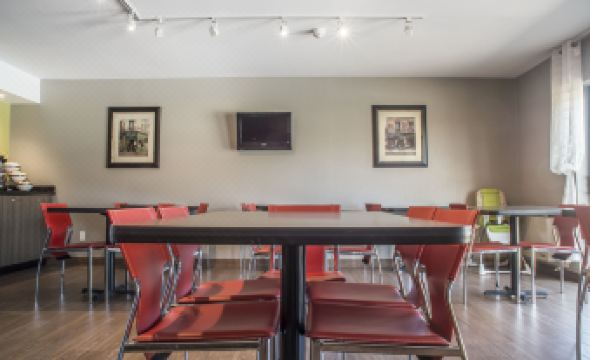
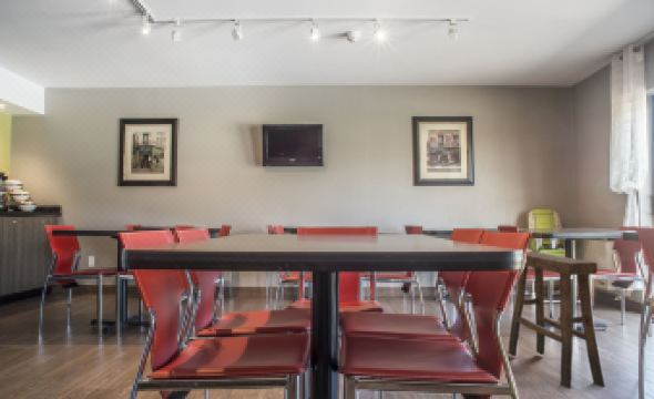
+ stool (548, 318)
